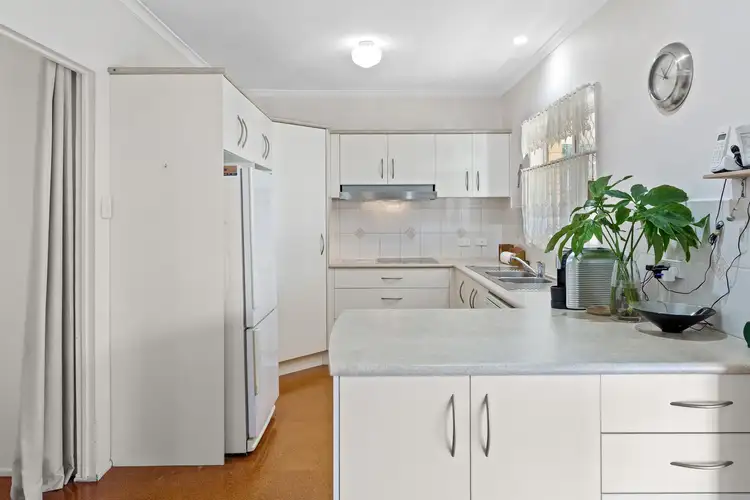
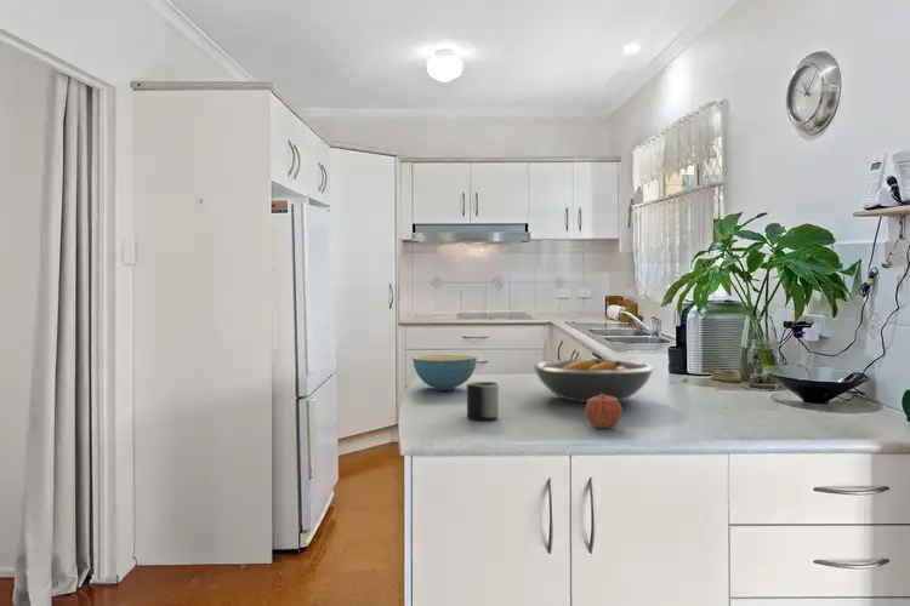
+ apple (603, 410)
+ cereal bowl (444, 372)
+ mug (482, 399)
+ fruit bowl (592, 377)
